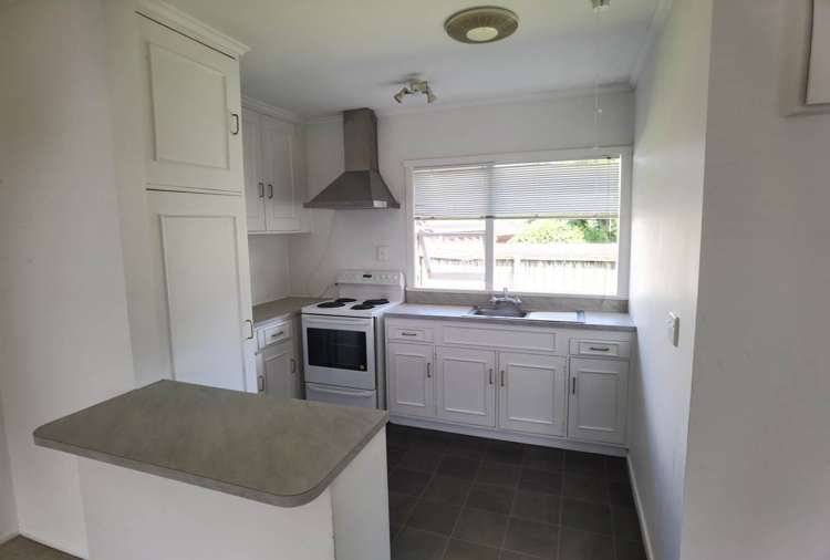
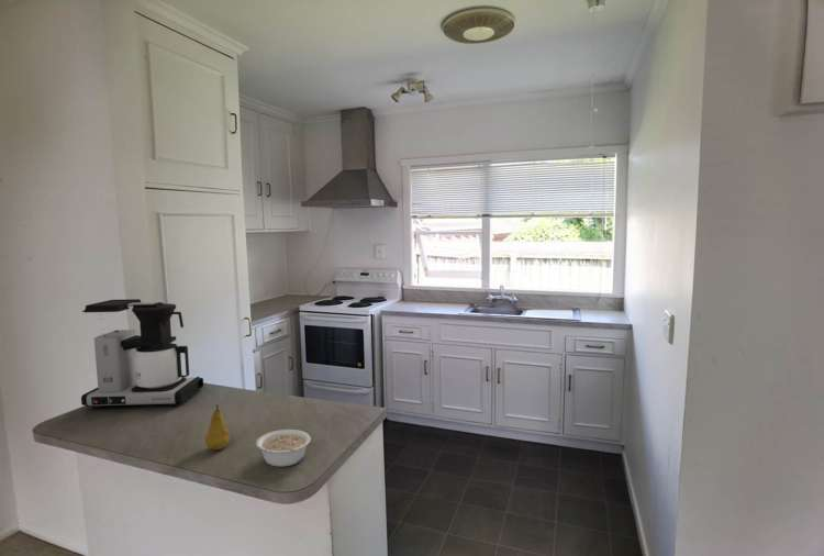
+ fruit (216, 425)
+ legume (286, 447)
+ coffee maker (143, 351)
